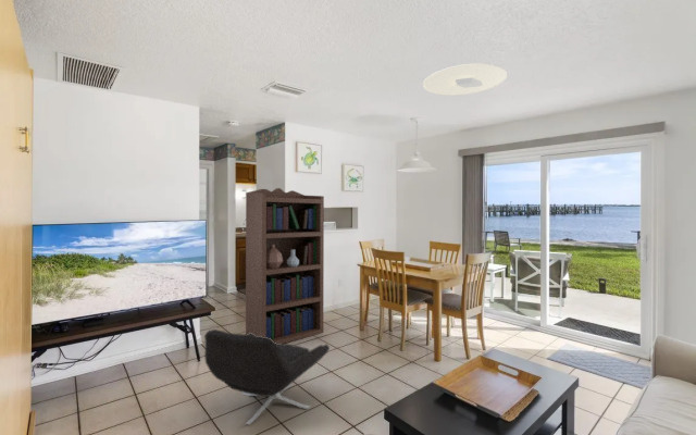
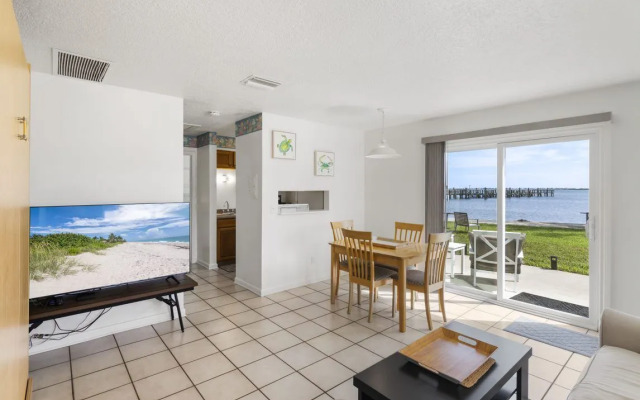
- bookcase (285, 261)
- ceiling light (463, 77)
- lounge chair (269, 361)
